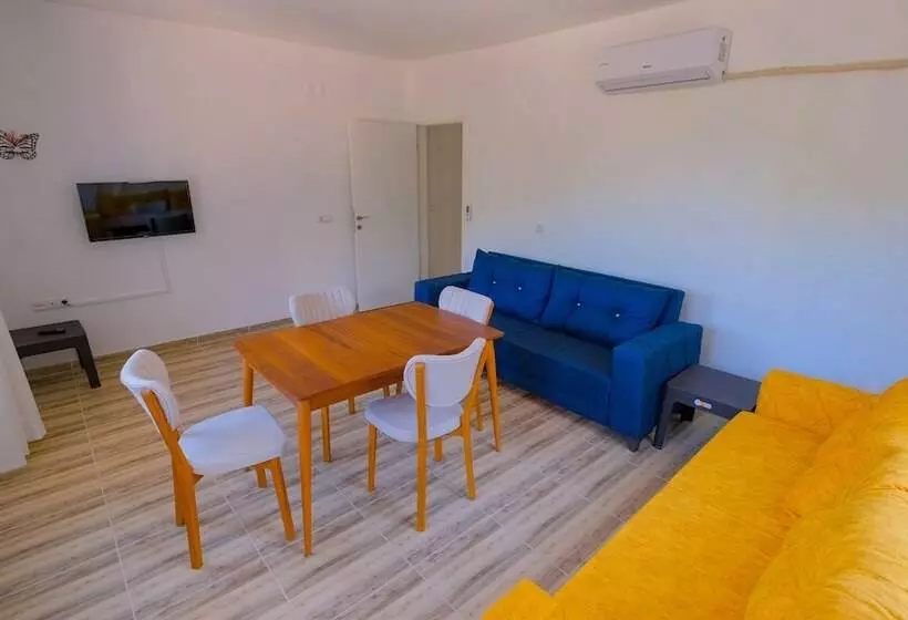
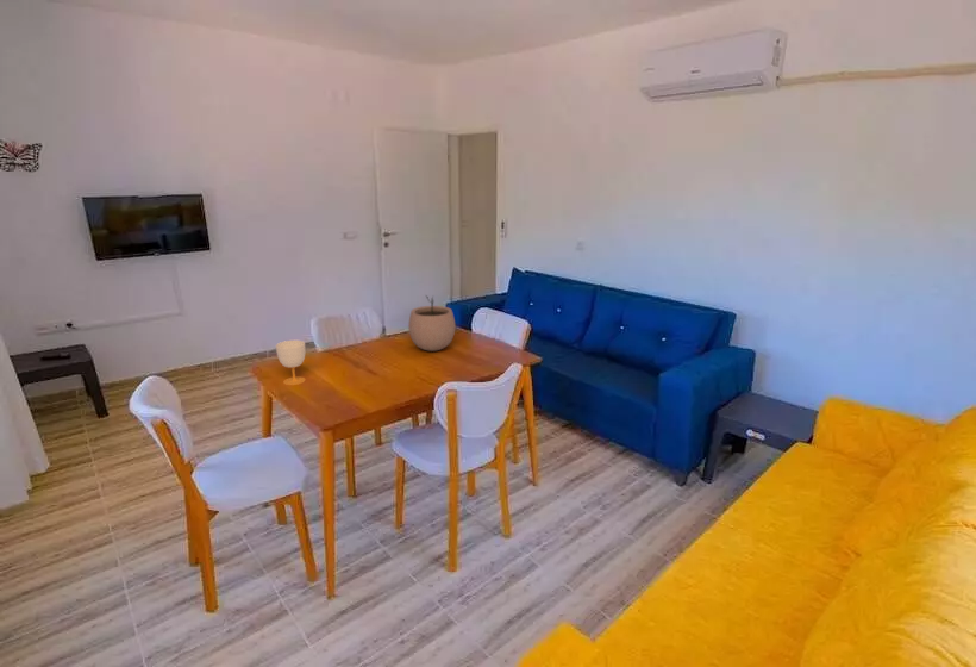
+ plant pot (431, 320)
+ cup (292, 362)
